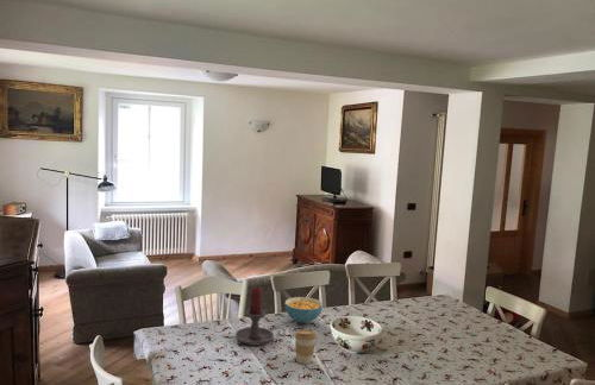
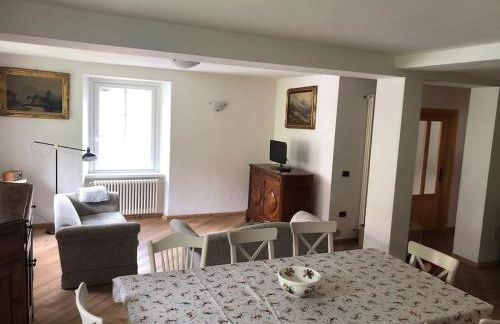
- cereal bowl (302, 311)
- candle holder (261, 313)
- coffee cup (305, 345)
